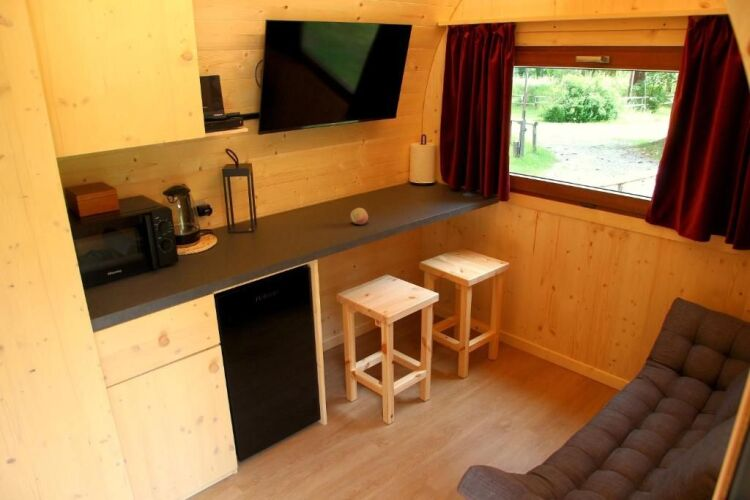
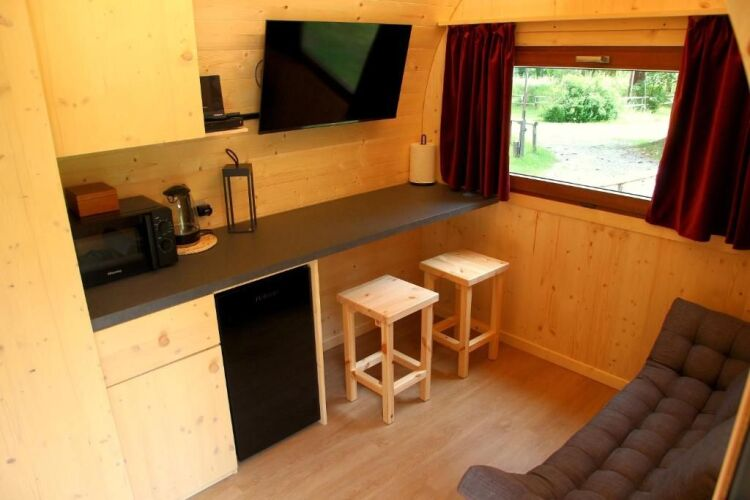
- fruit (359, 215)
